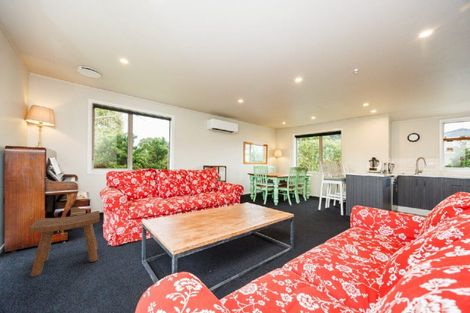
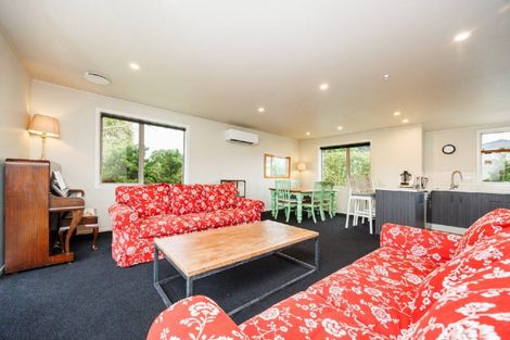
- stool (66, 229)
